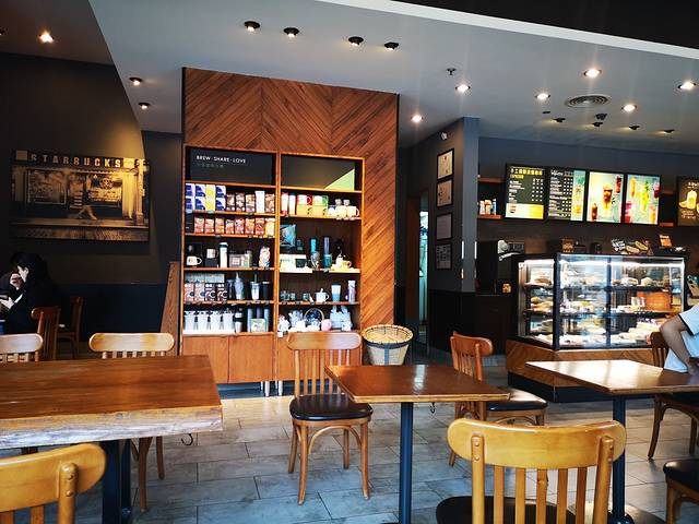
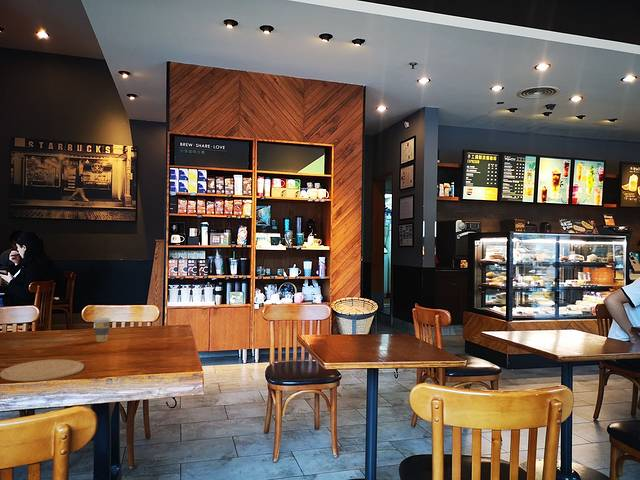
+ coffee cup (101, 329)
+ plate (43, 369)
